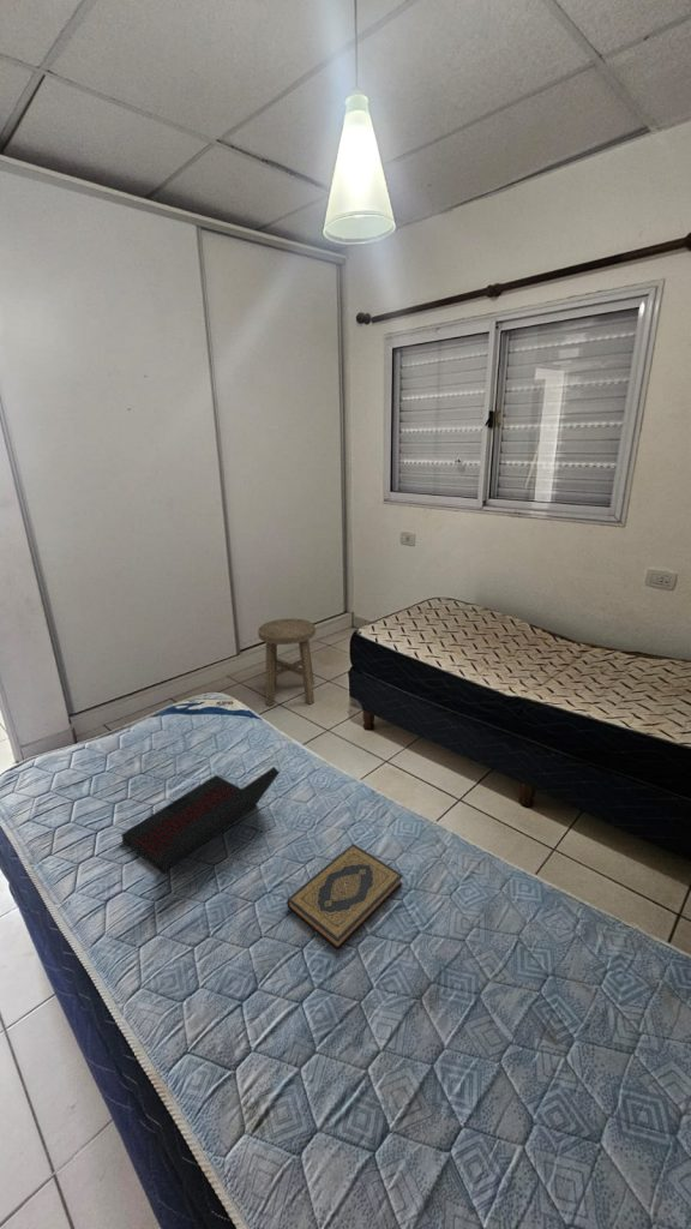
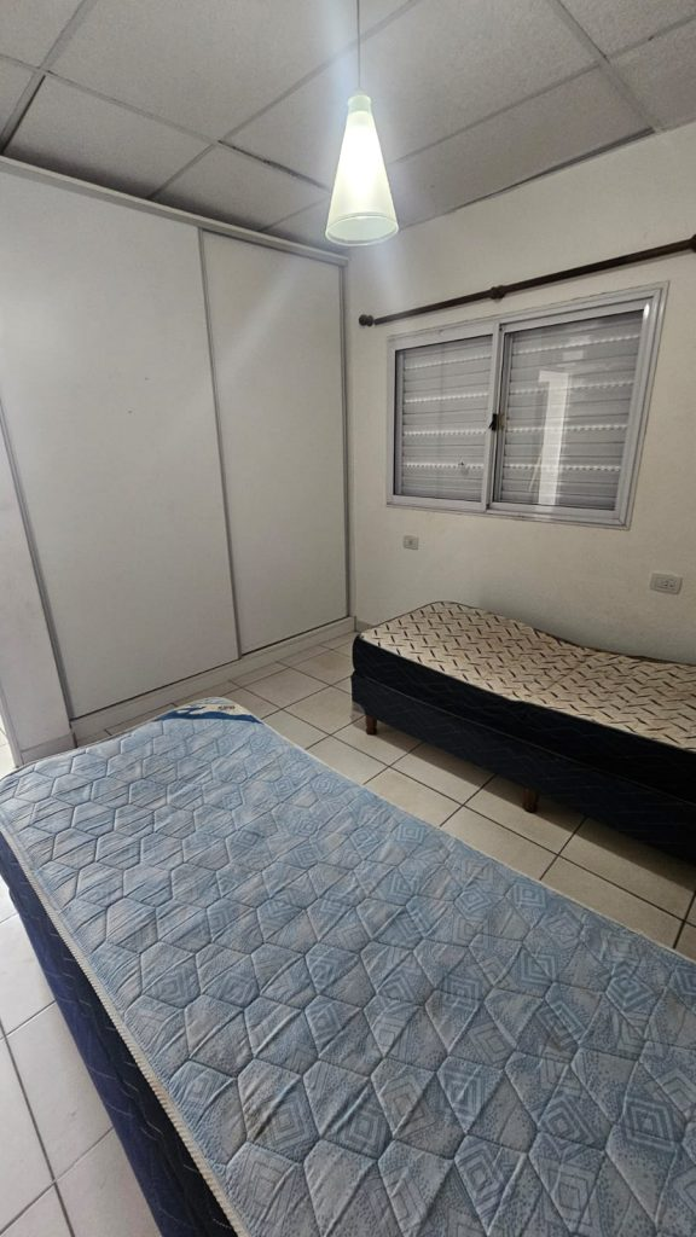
- hardback book (346, 891)
- laptop (202, 804)
- stool (288, 664)
